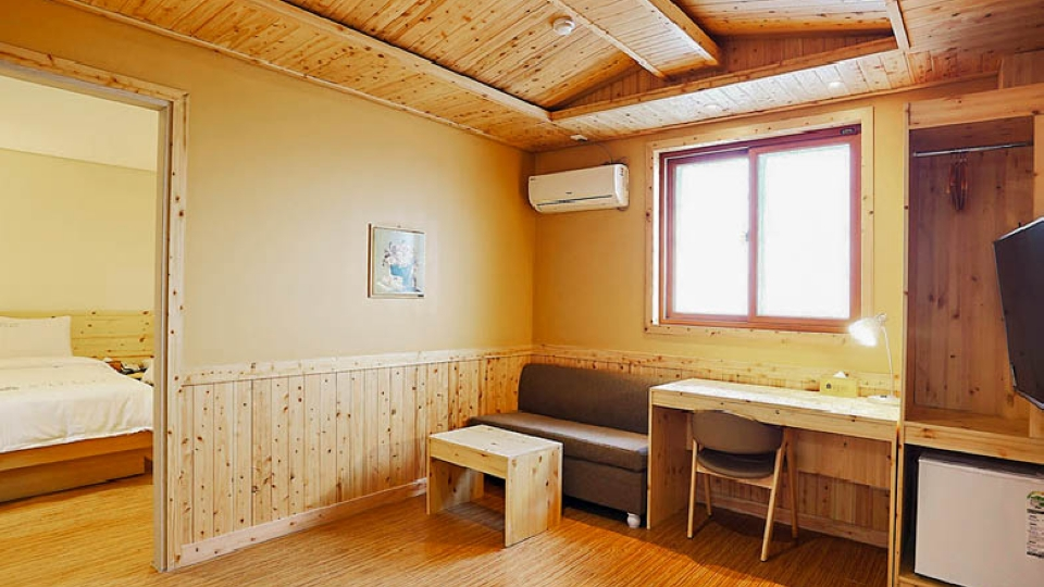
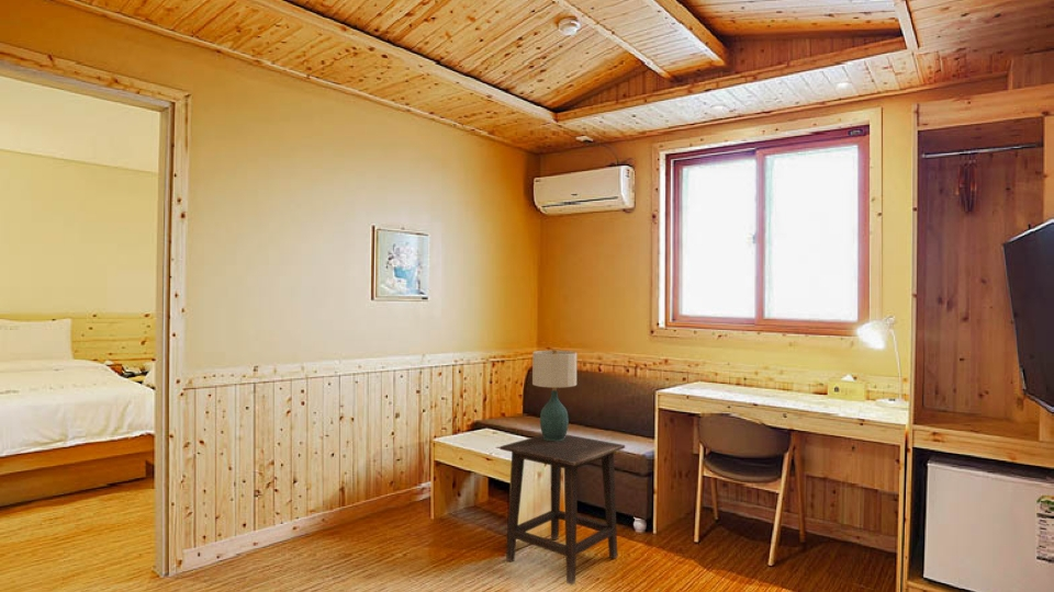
+ side table (564, 502)
+ table lamp (553, 394)
